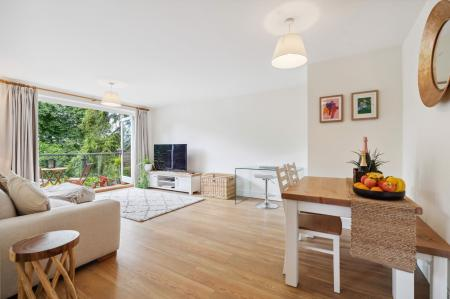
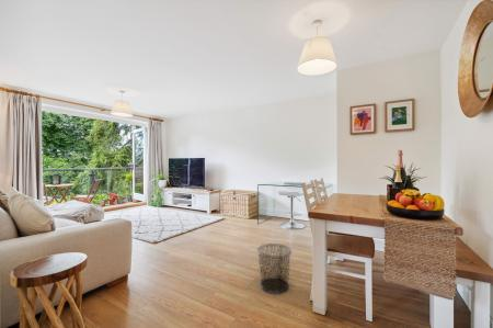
+ waste bin (274, 268)
